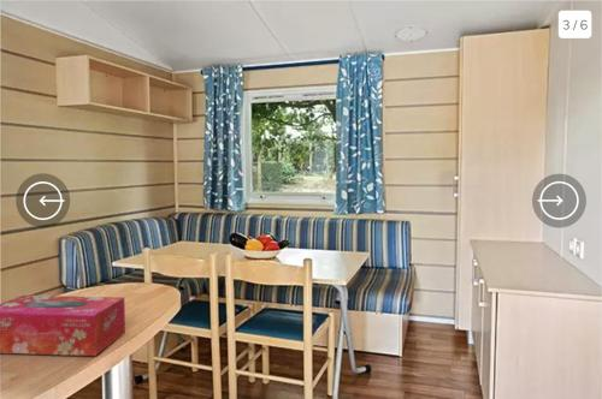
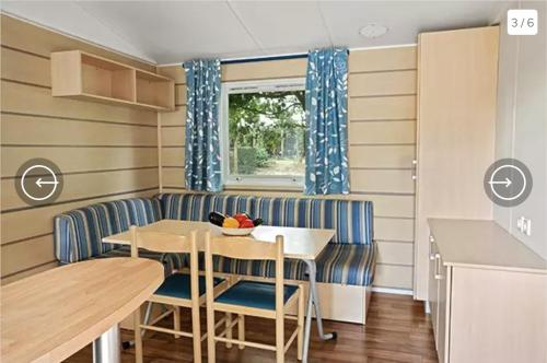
- tissue box (57, 323)
